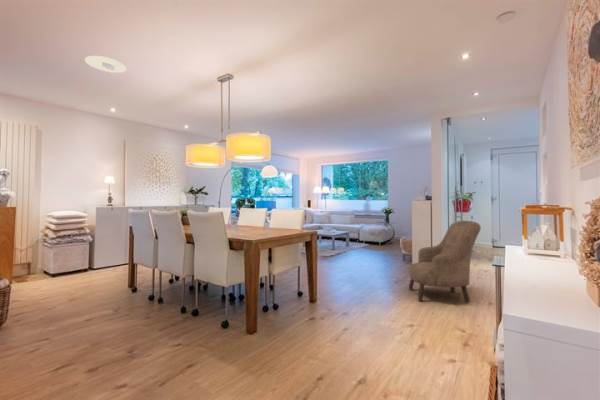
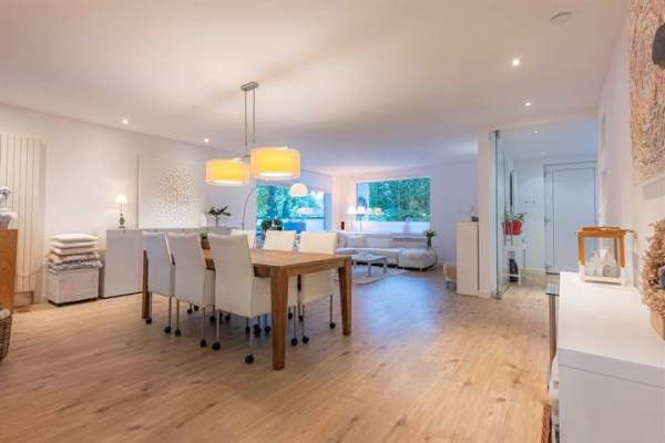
- armchair (443, 258)
- recessed light (106, 63)
